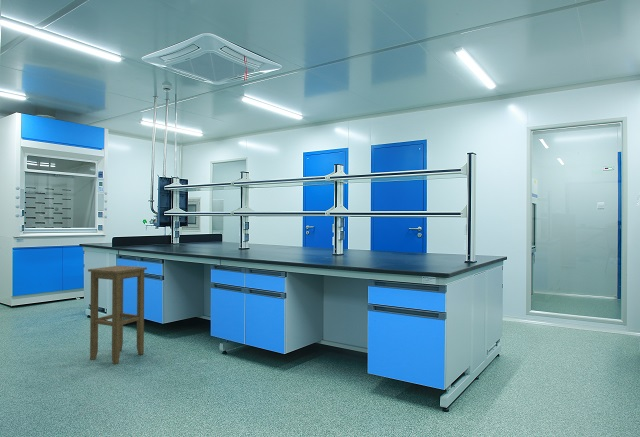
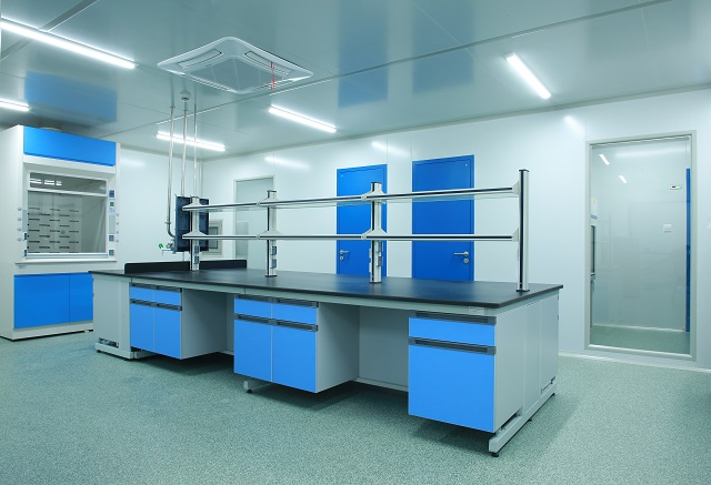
- stool (117, 312)
